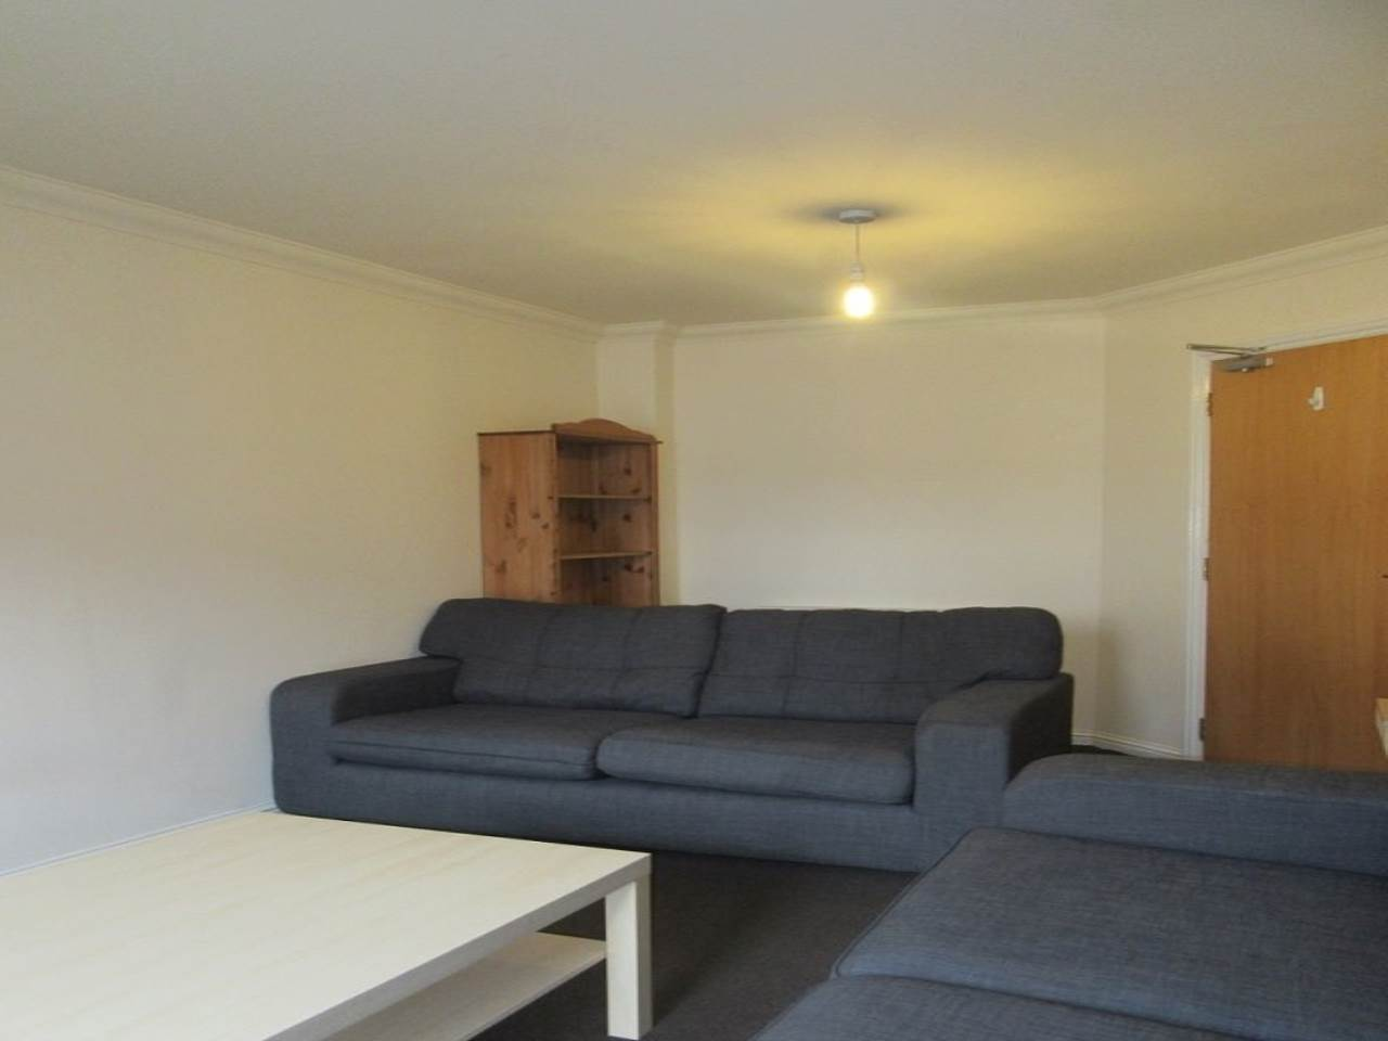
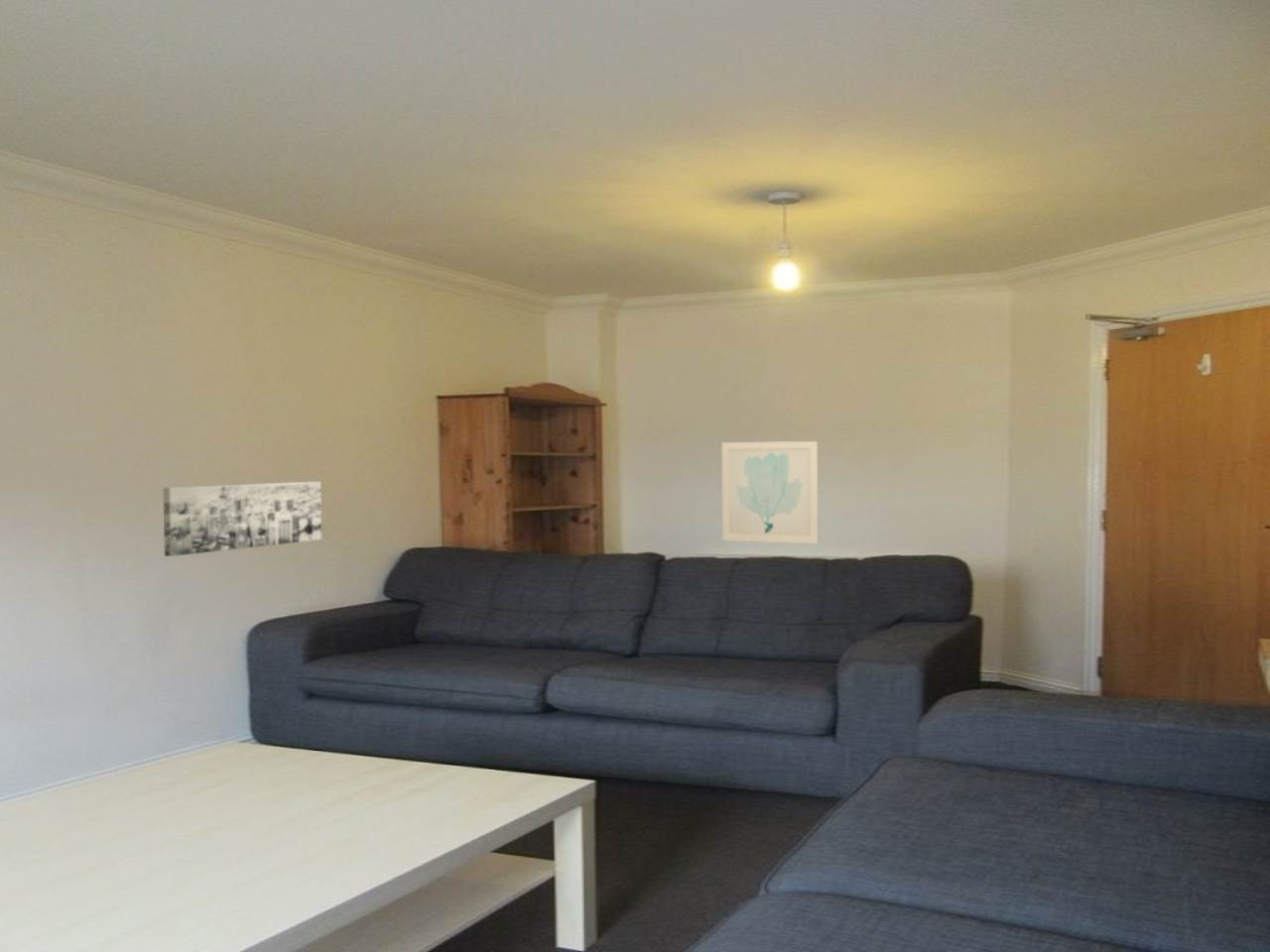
+ wall art (248, 516)
+ wall art (769, 492)
